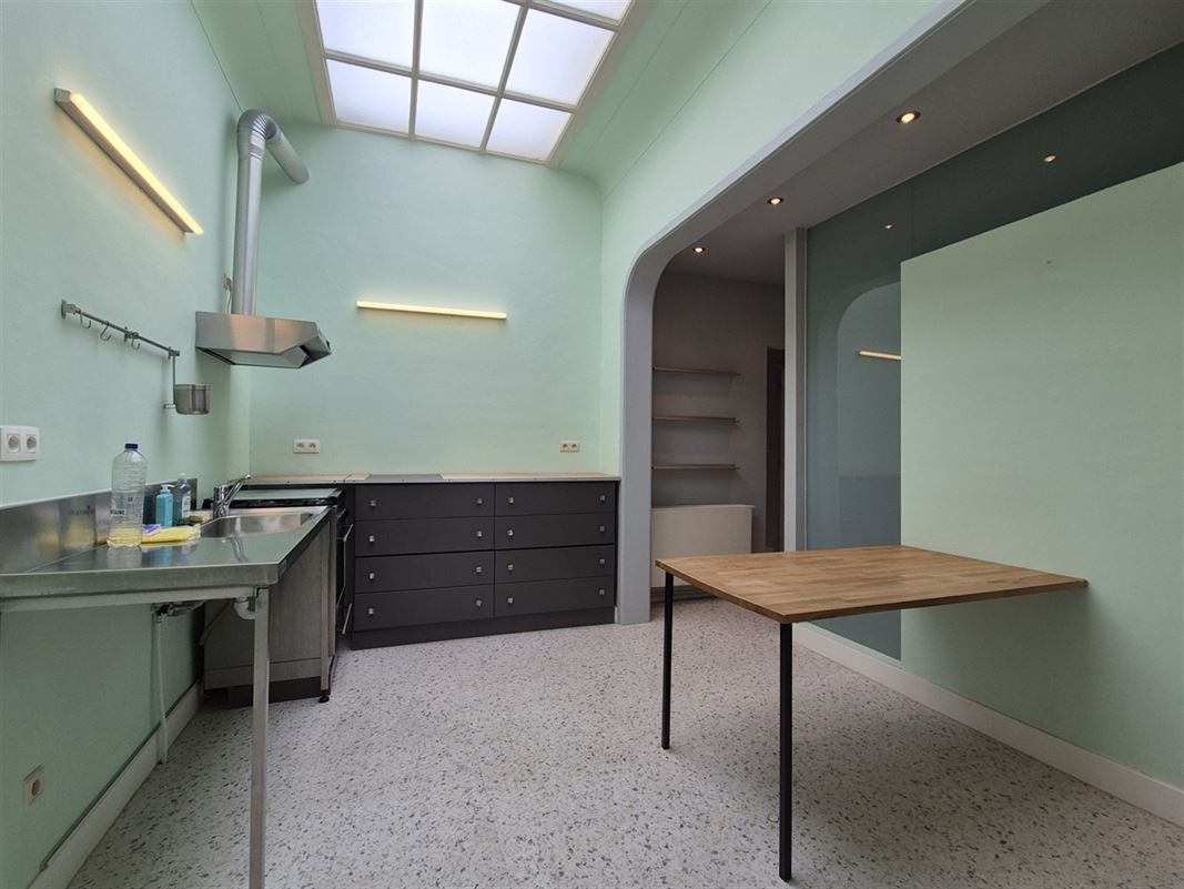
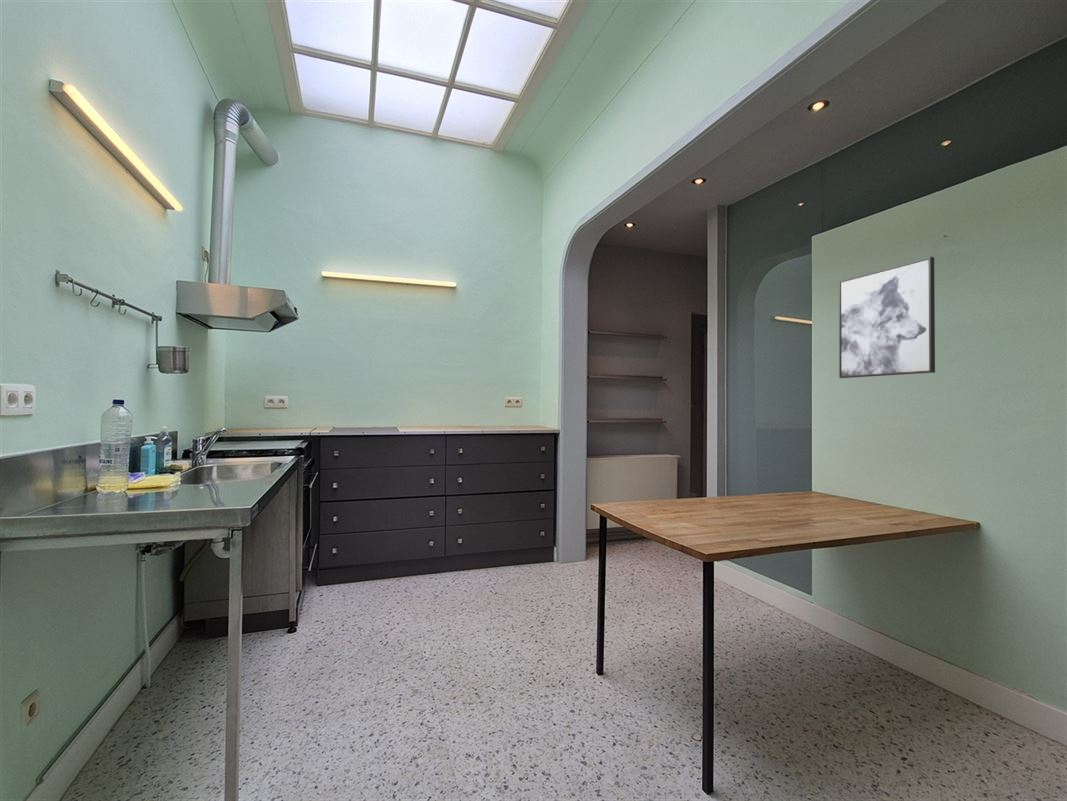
+ wall art (882, 322)
